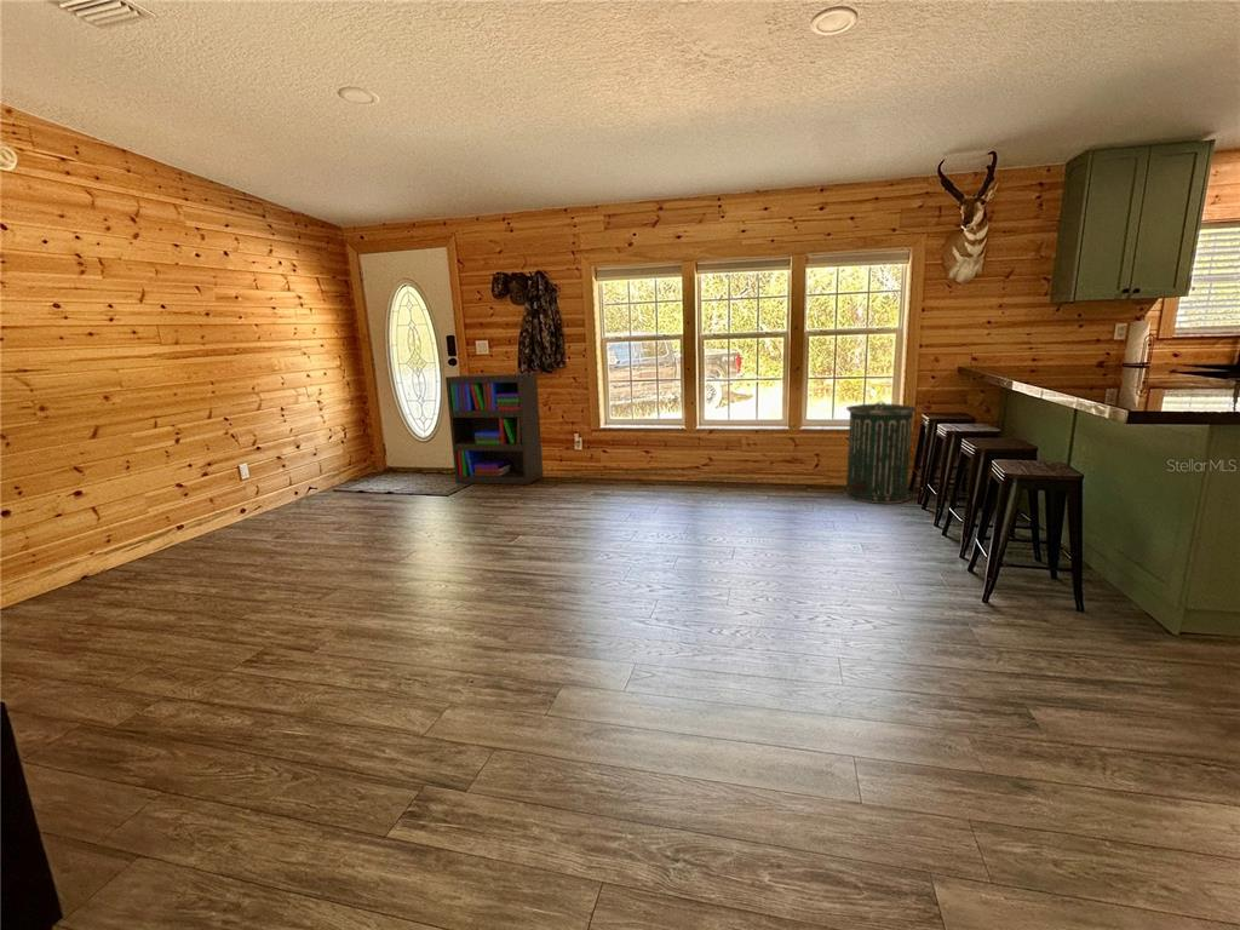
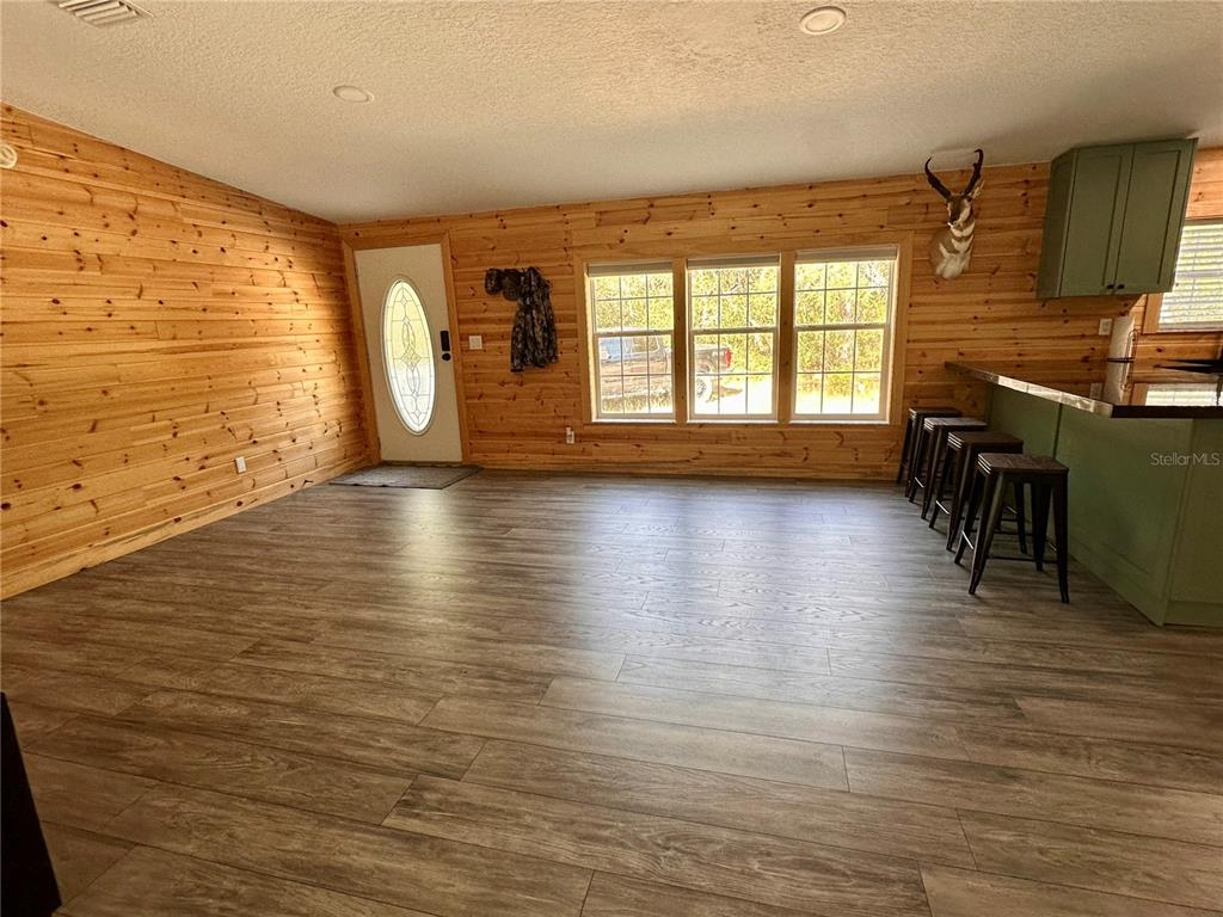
- trash can (878, 449)
- bookshelf (495, 427)
